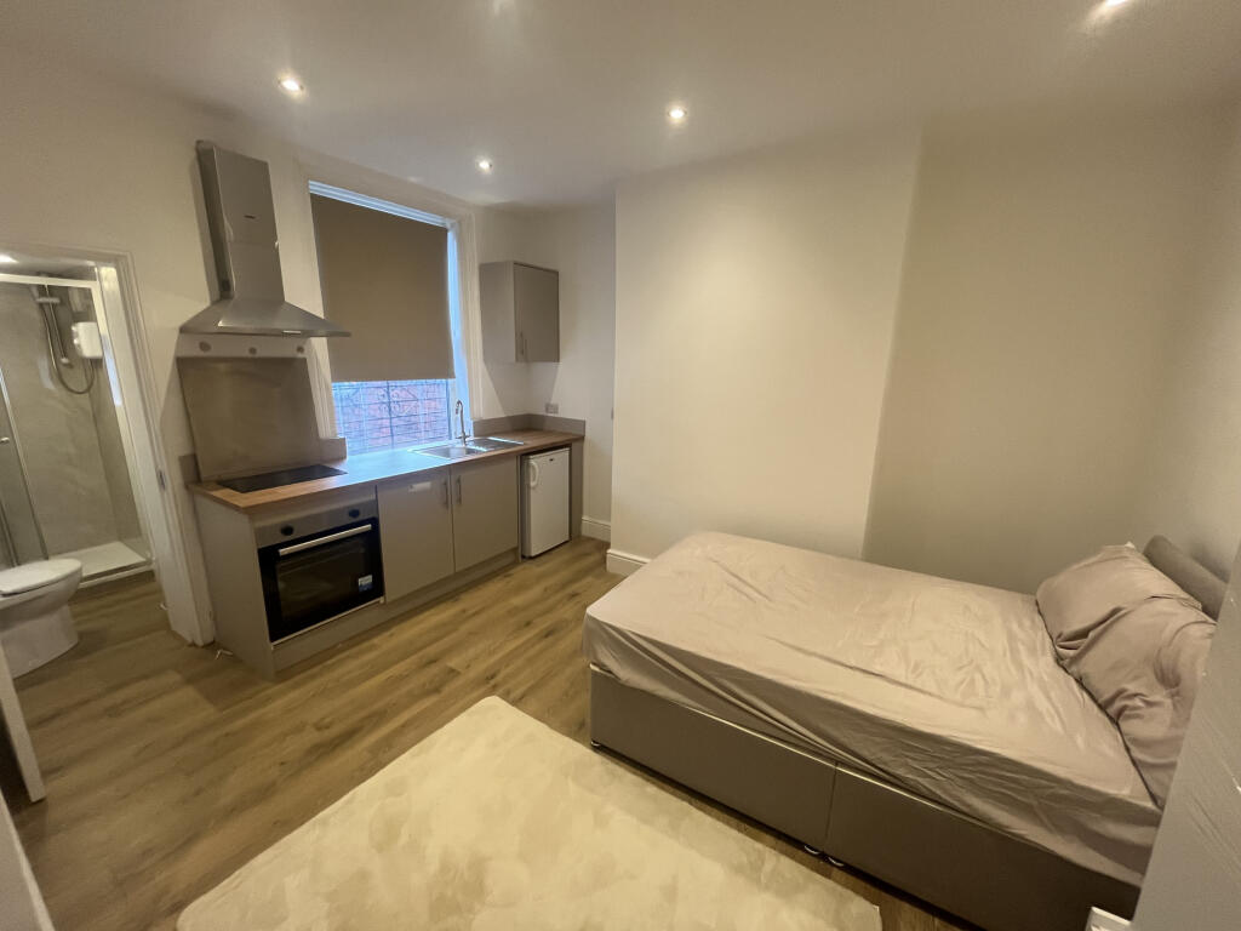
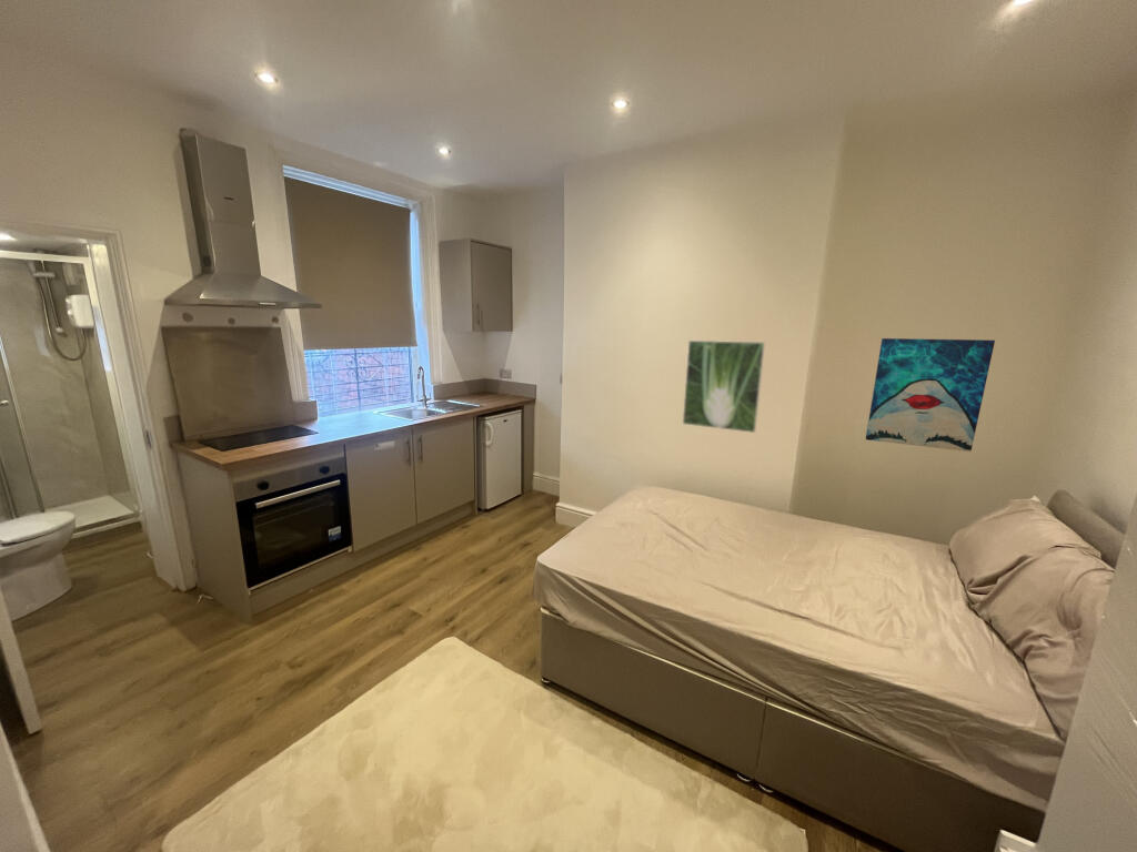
+ wall art (925, 393)
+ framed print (721, 385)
